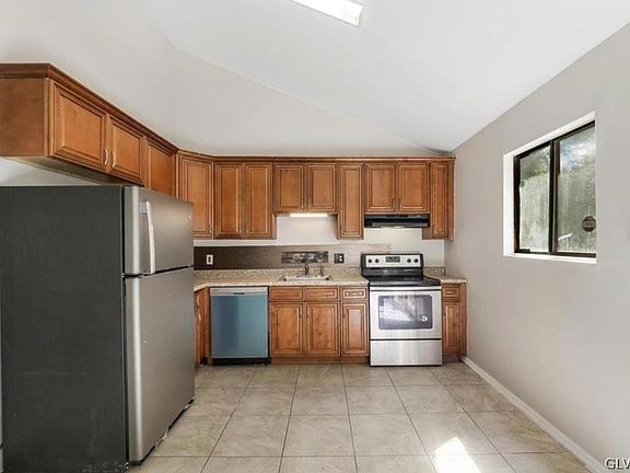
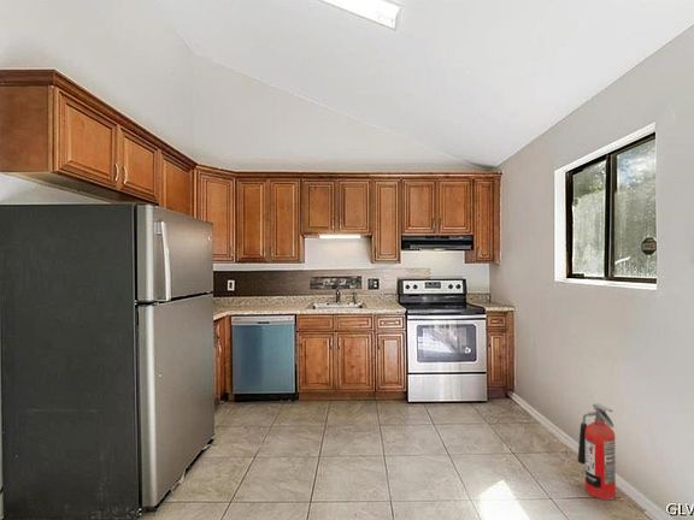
+ fire extinguisher (599, 448)
